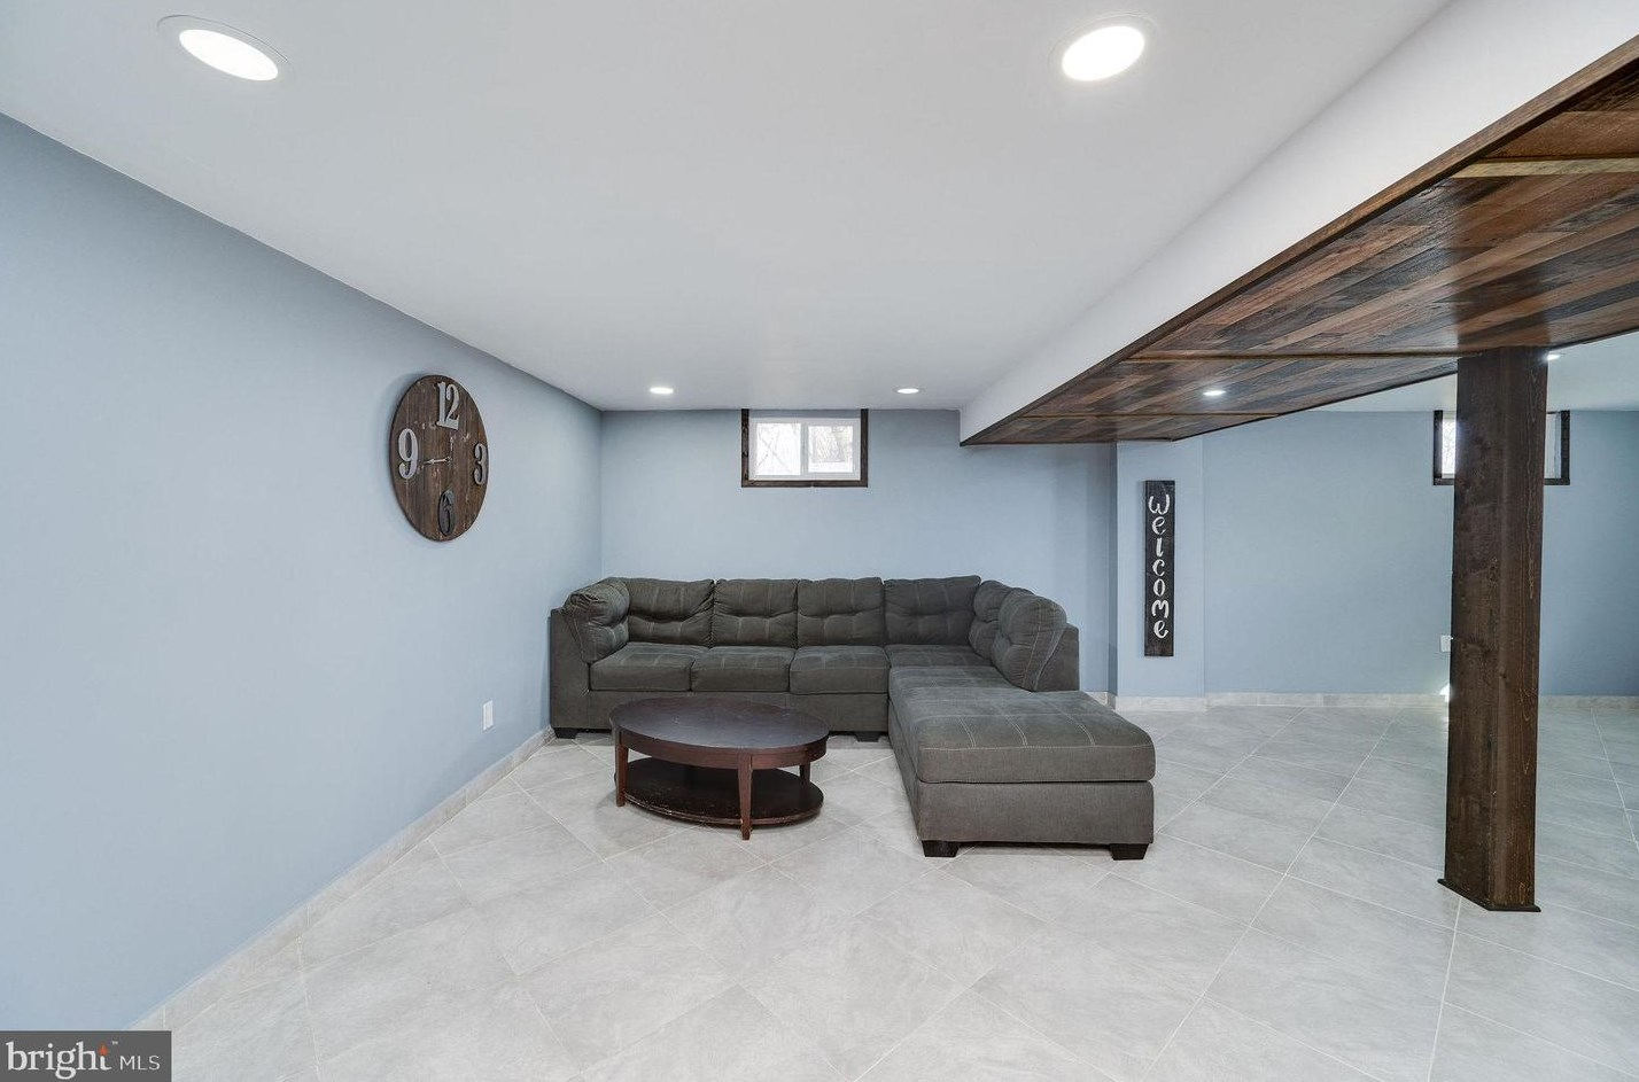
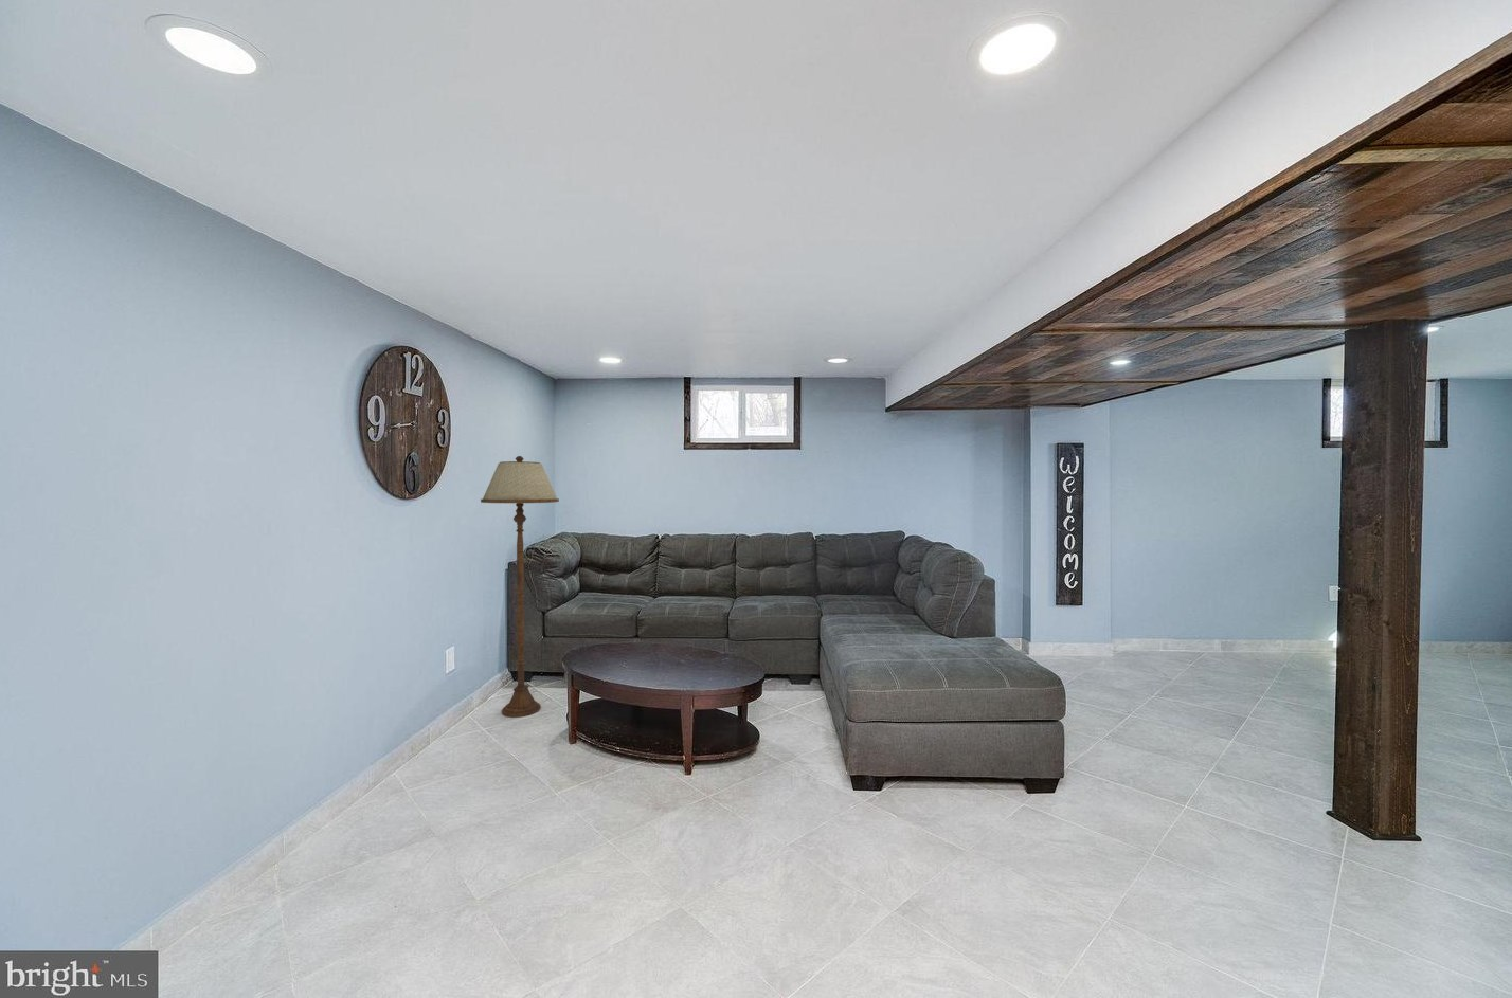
+ floor lamp (521, 584)
